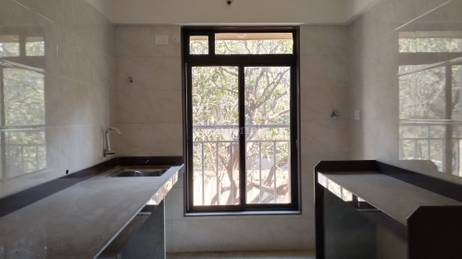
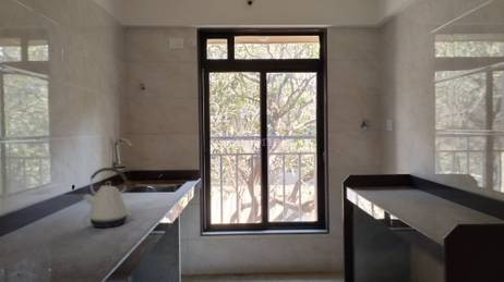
+ kettle (106, 196)
